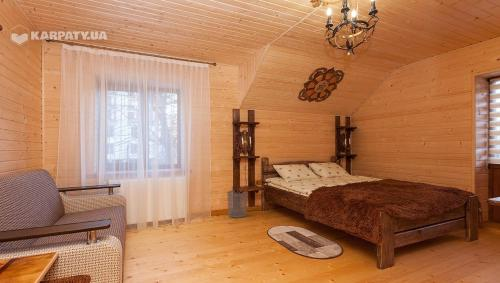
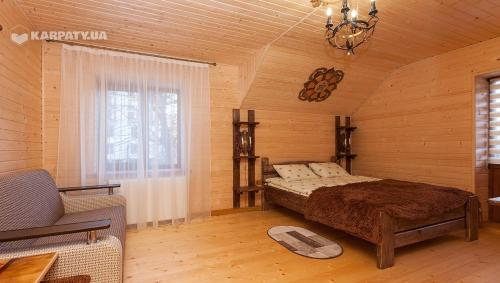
- waste bin (237, 203)
